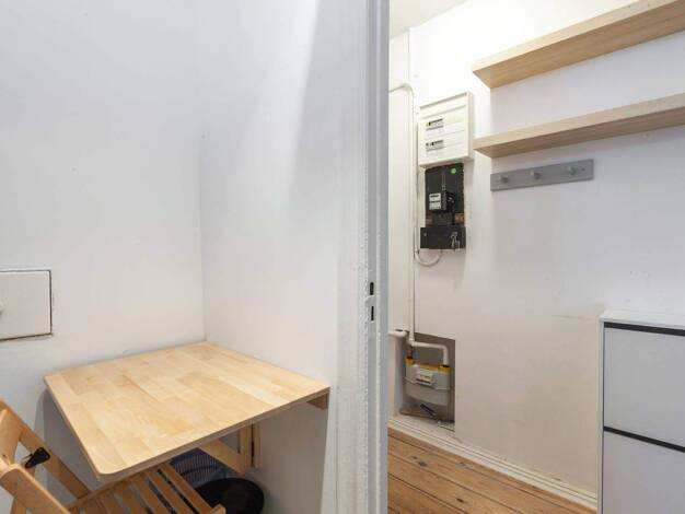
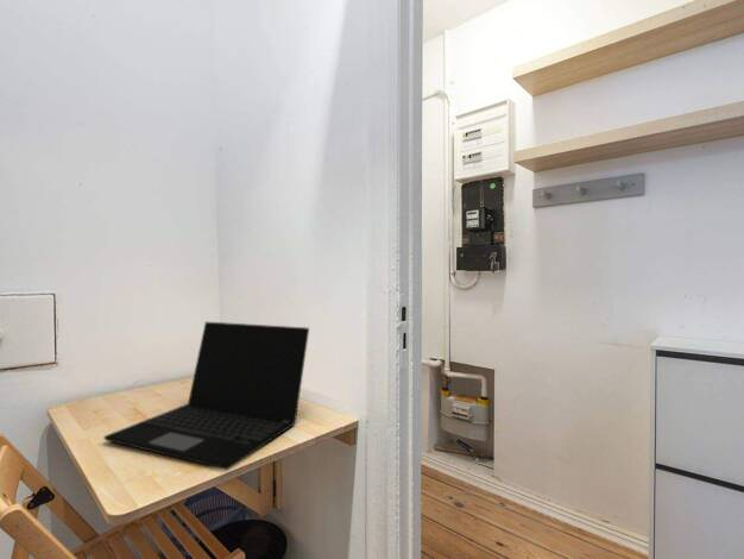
+ laptop (215, 379)
